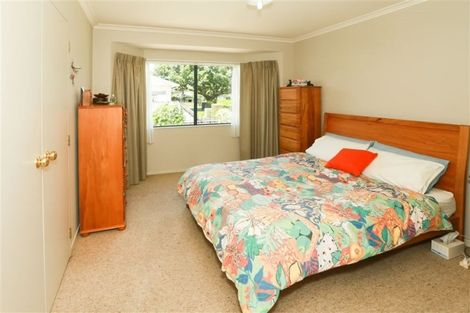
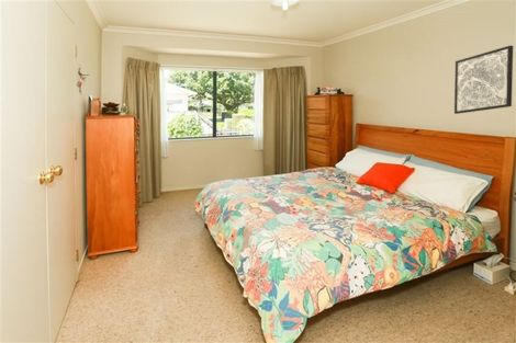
+ wall art (481, 82)
